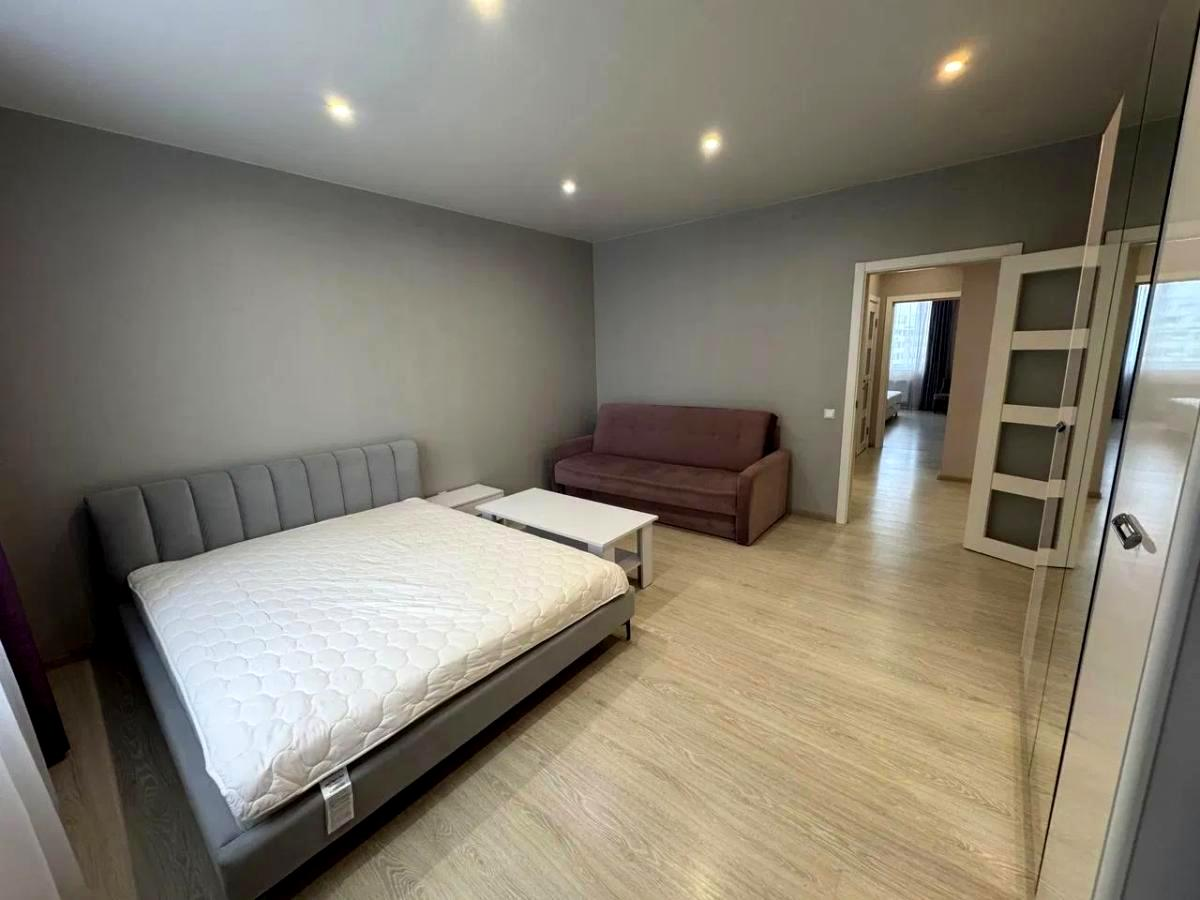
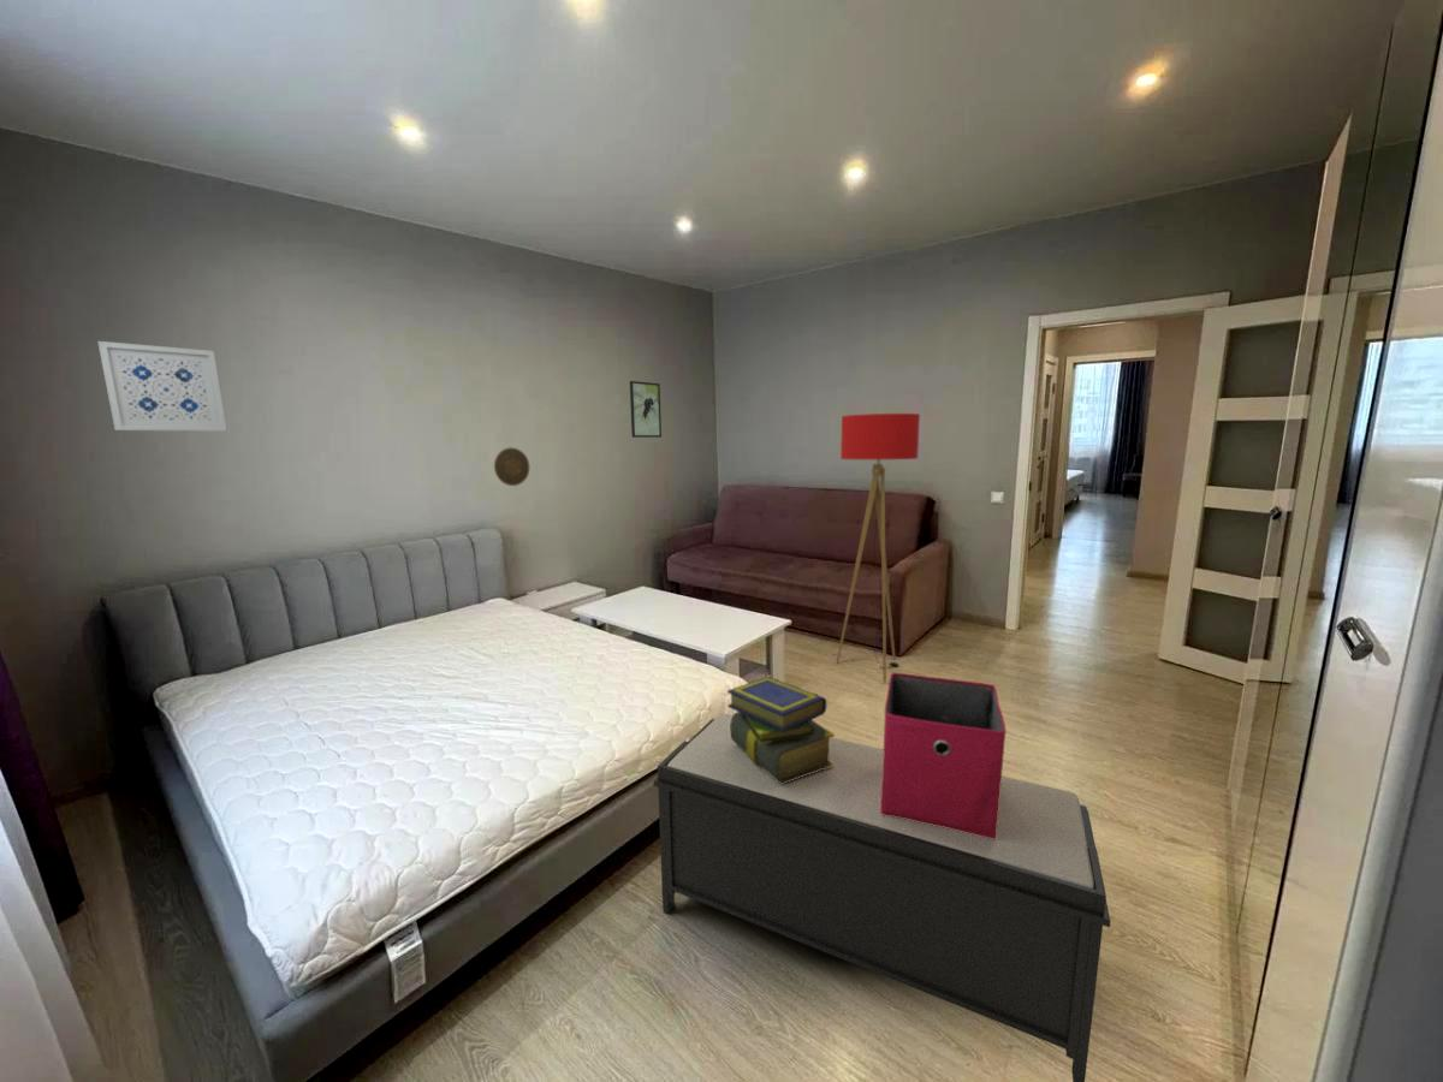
+ floor lamp (874, 547)
+ wall art (166, 388)
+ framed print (646, 410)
+ bench (857, 857)
+ stack of books (776, 723)
+ storage bin (939, 747)
+ decorative plate (512, 466)
